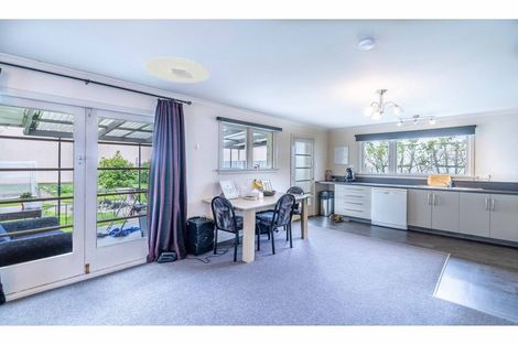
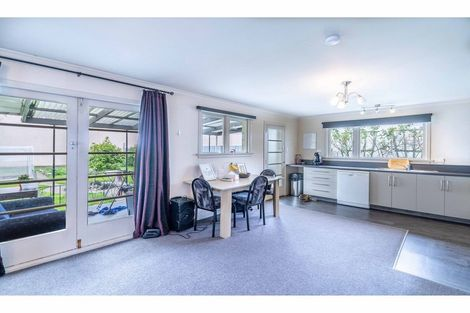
- ceiling light (177, 68)
